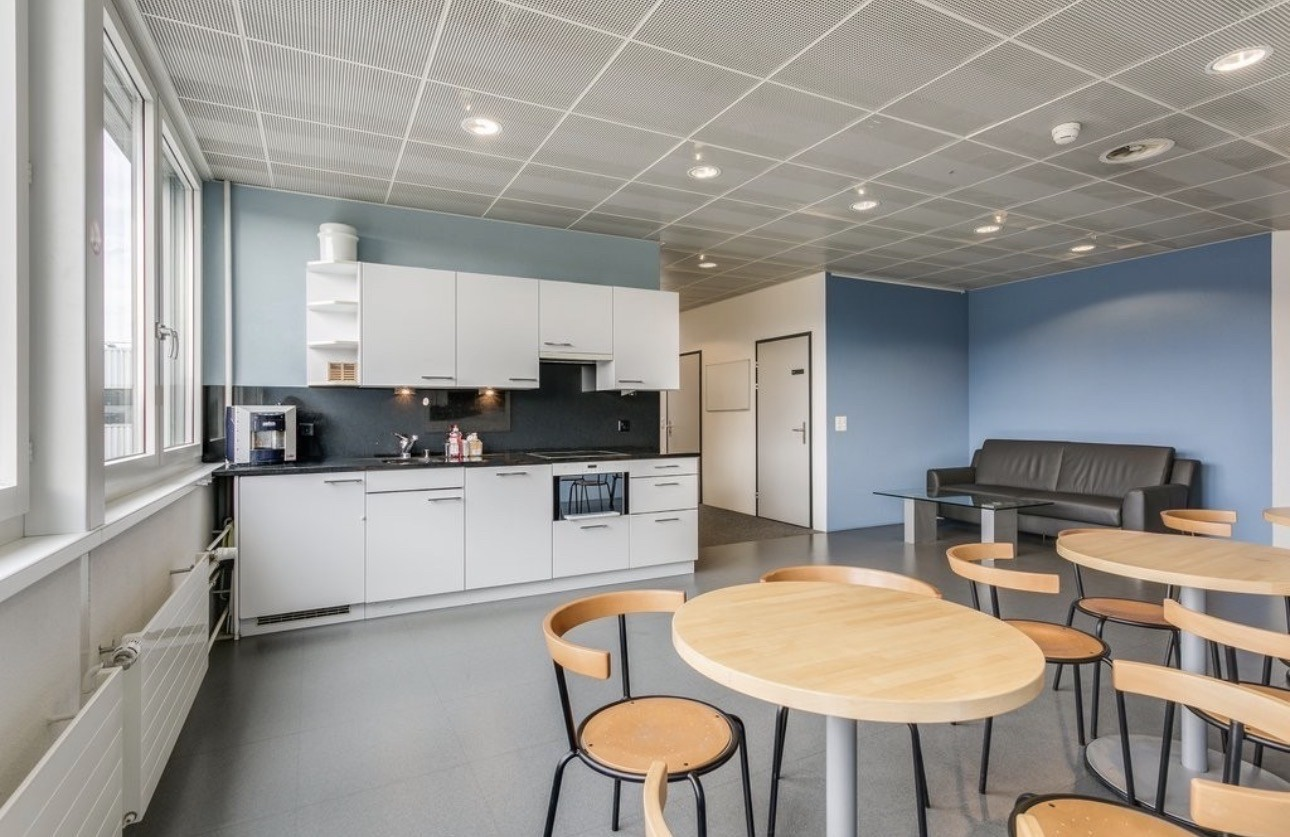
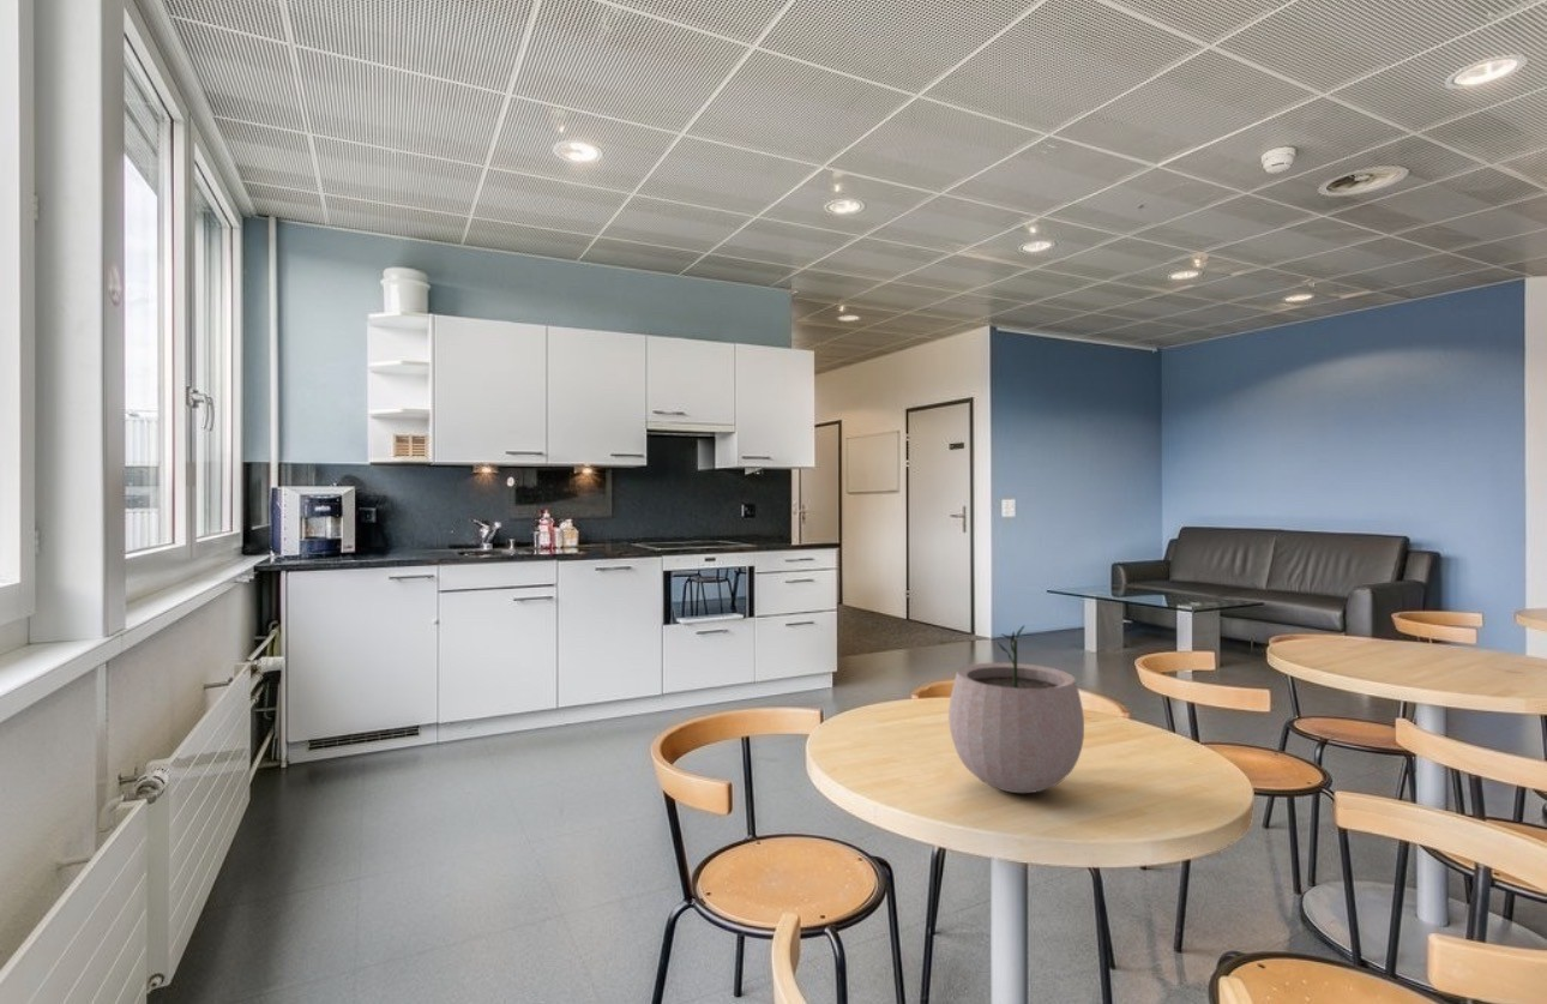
+ plant pot (1015, 705)
